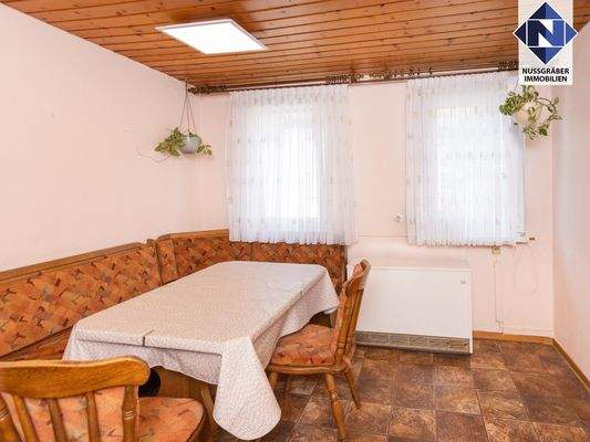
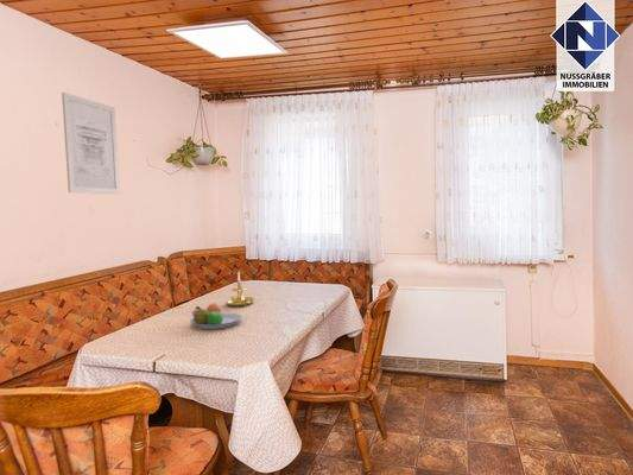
+ fruit bowl (215, 314)
+ candle holder (238, 287)
+ wall art (93, 146)
